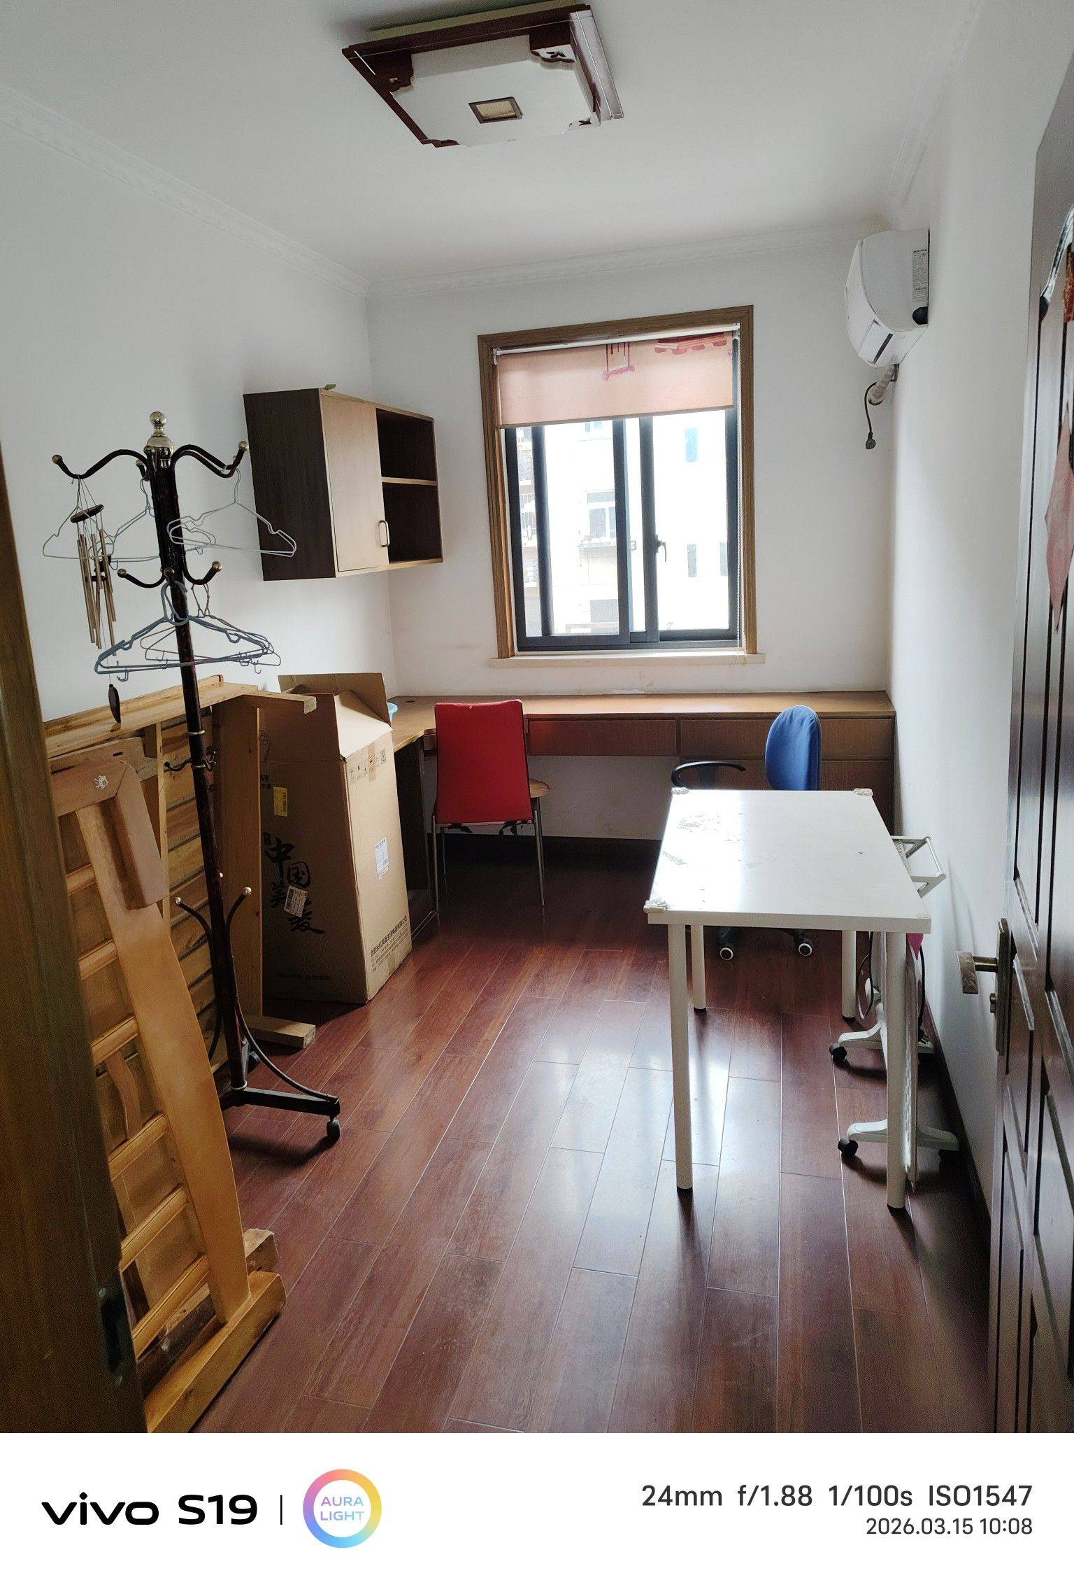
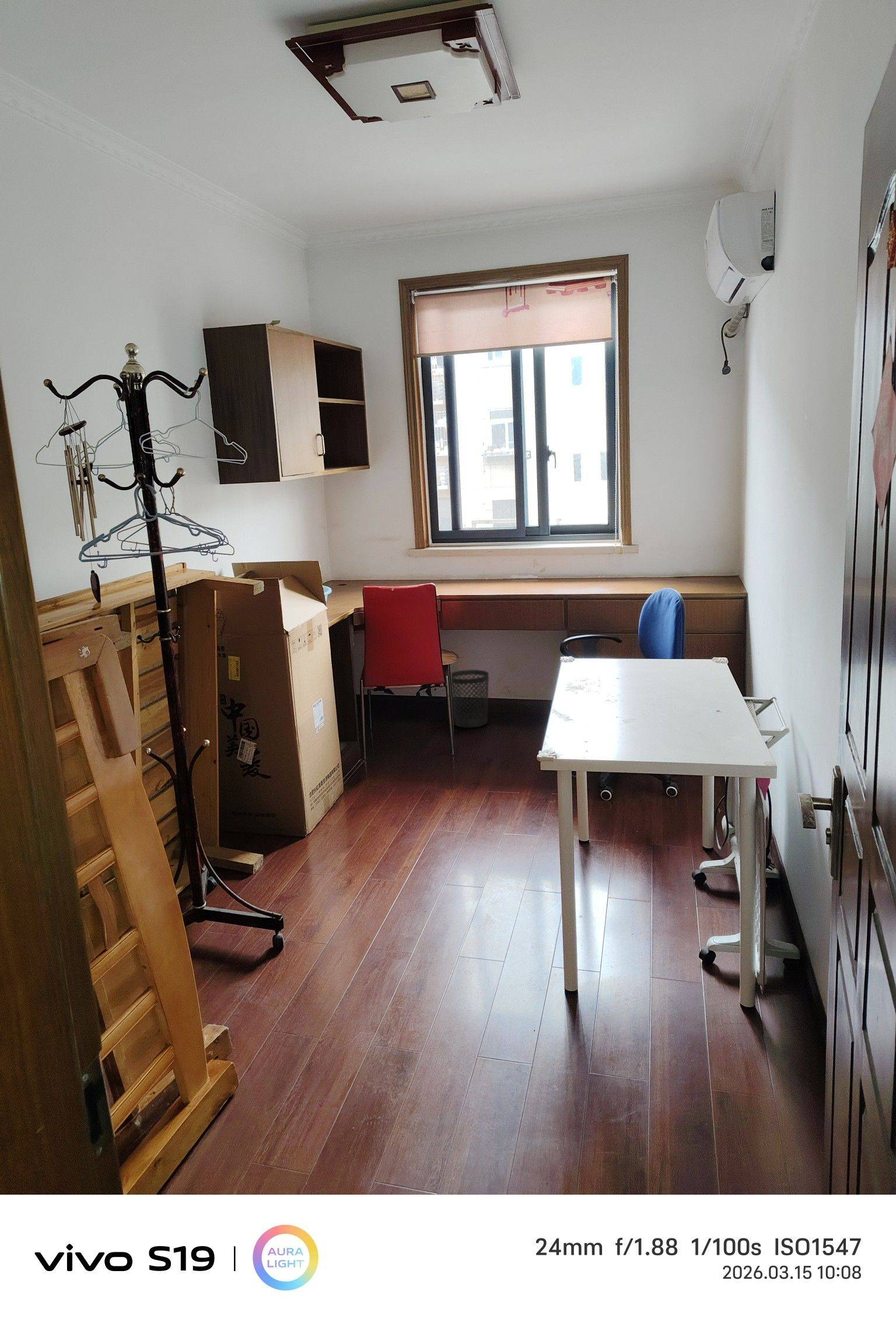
+ wastebasket (470, 699)
